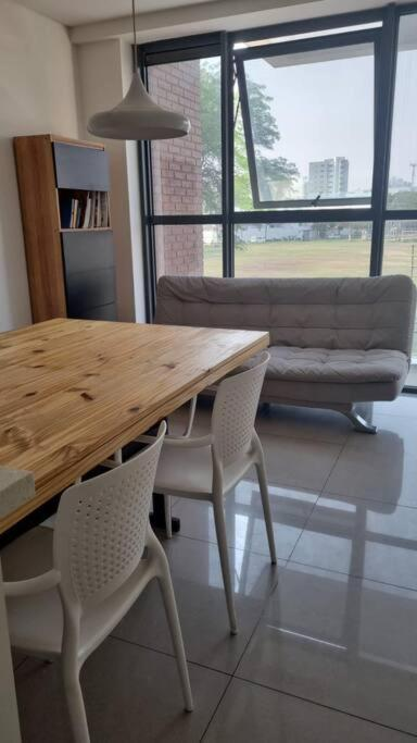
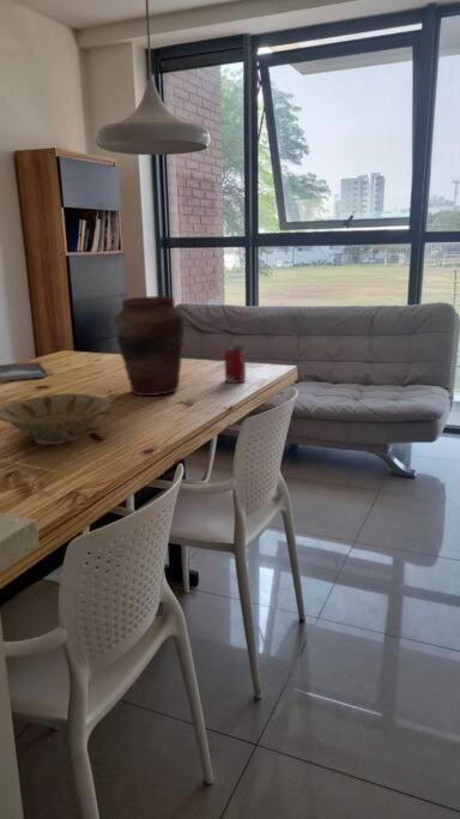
+ bowl (56, 422)
+ book (19, 371)
+ vase (151, 345)
+ beverage can (235, 363)
